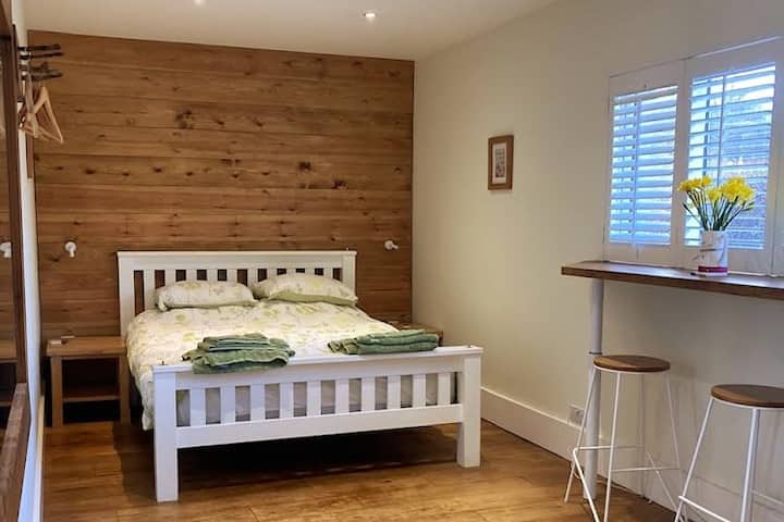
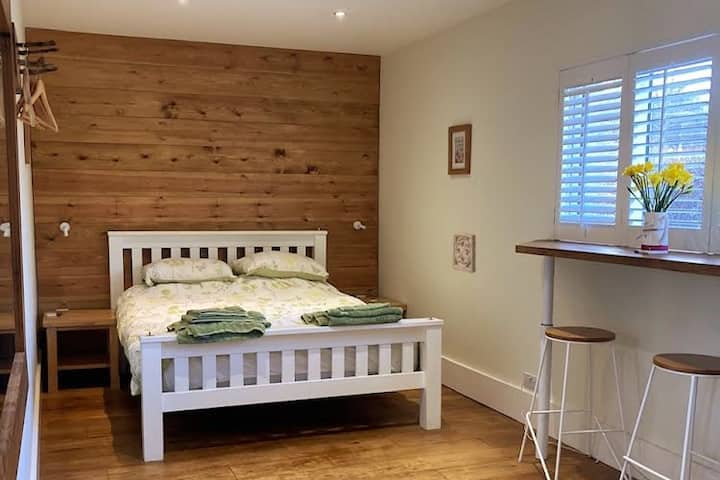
+ wall ornament (463, 252)
